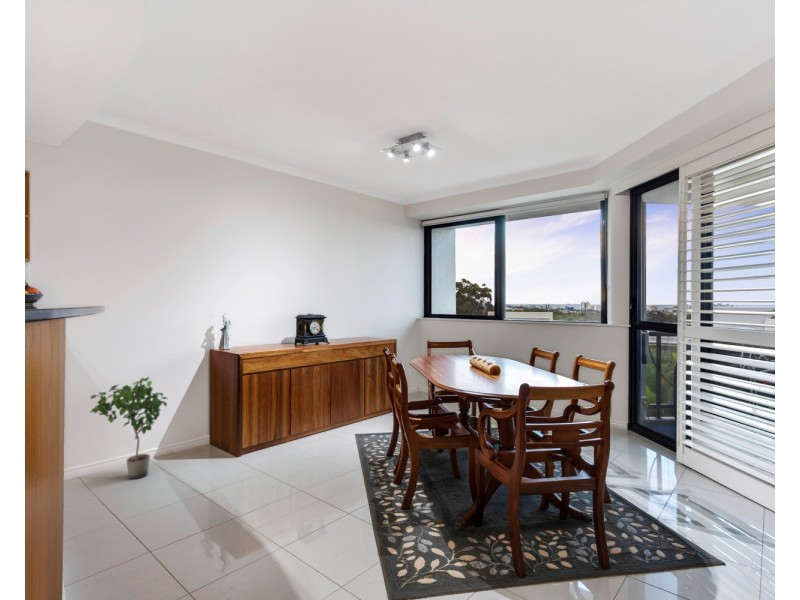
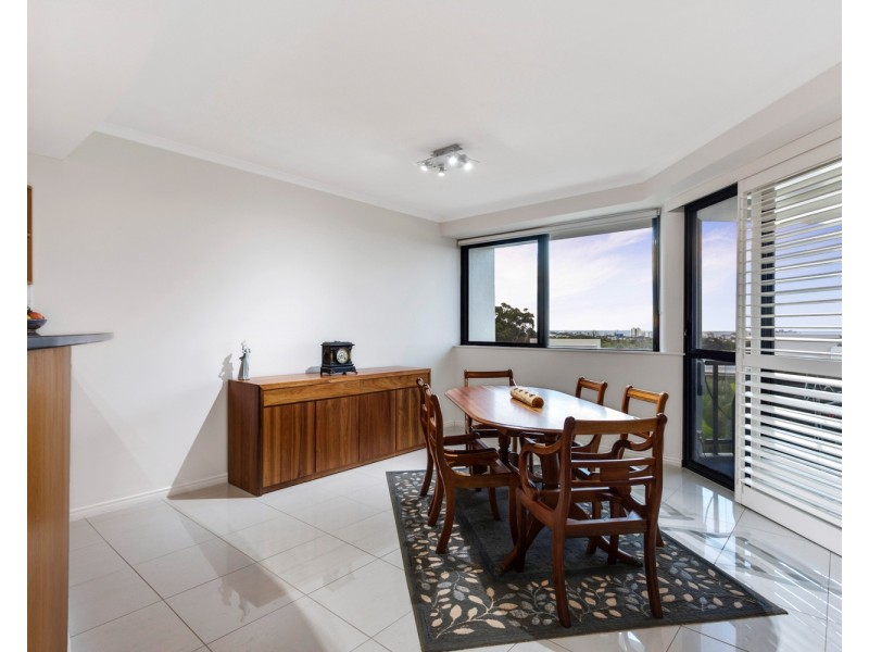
- potted plant (133, 428)
